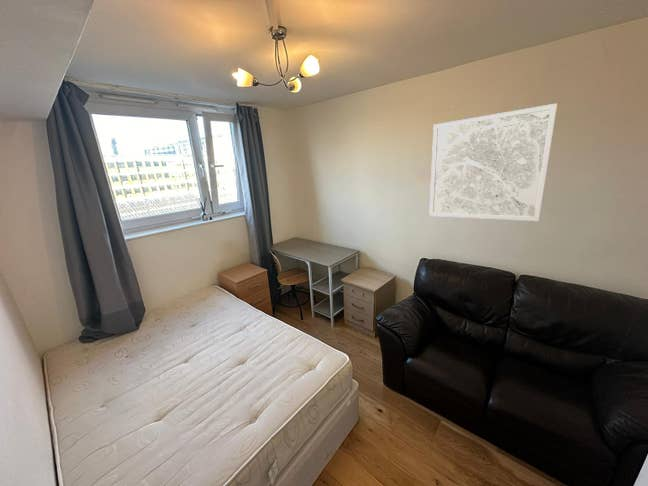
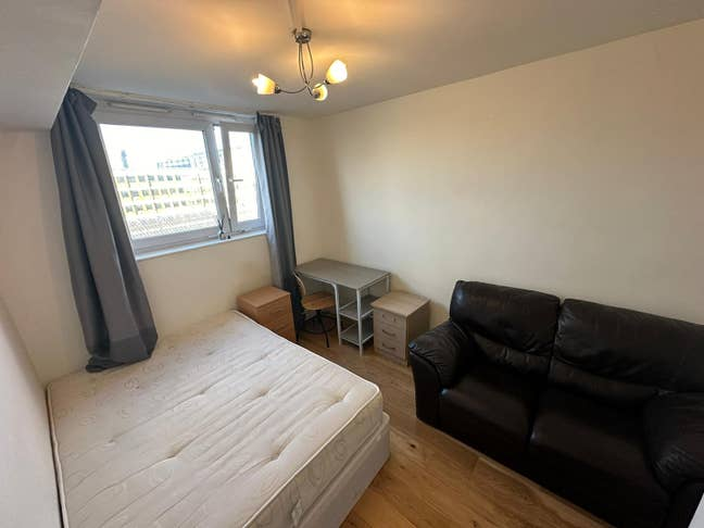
- wall art (482, 169)
